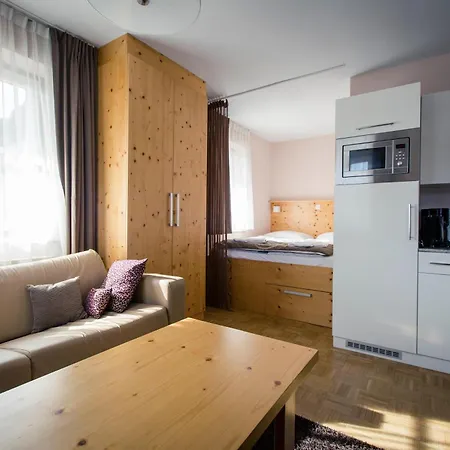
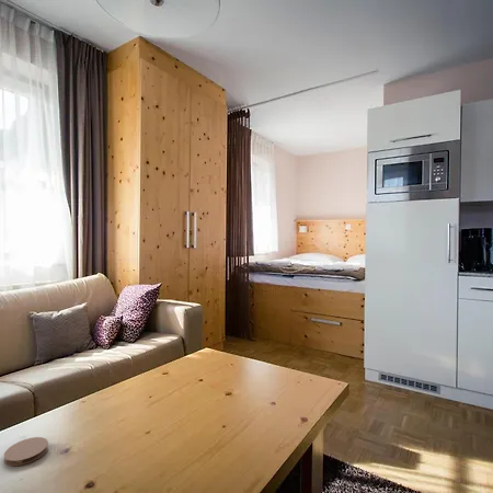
+ coaster (26, 450)
